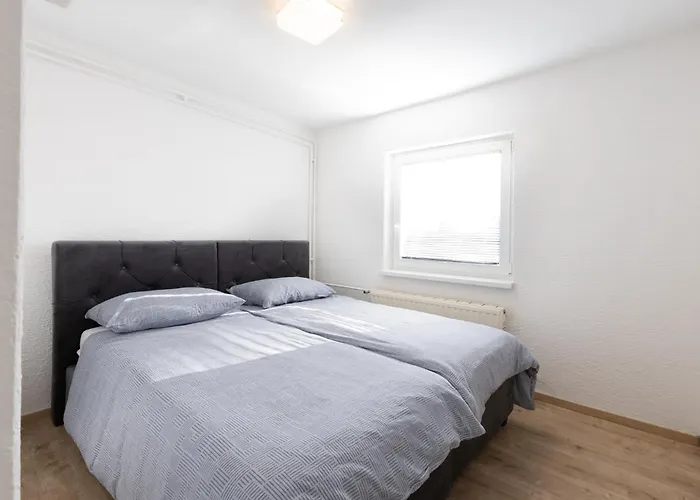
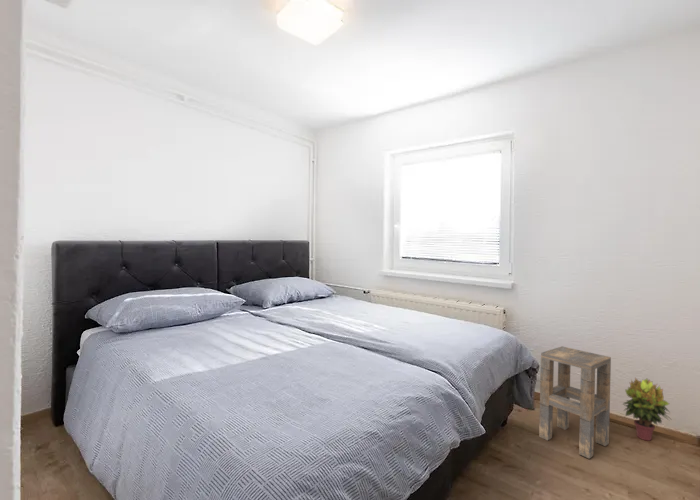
+ side table (574, 397)
+ potted plant (646, 408)
